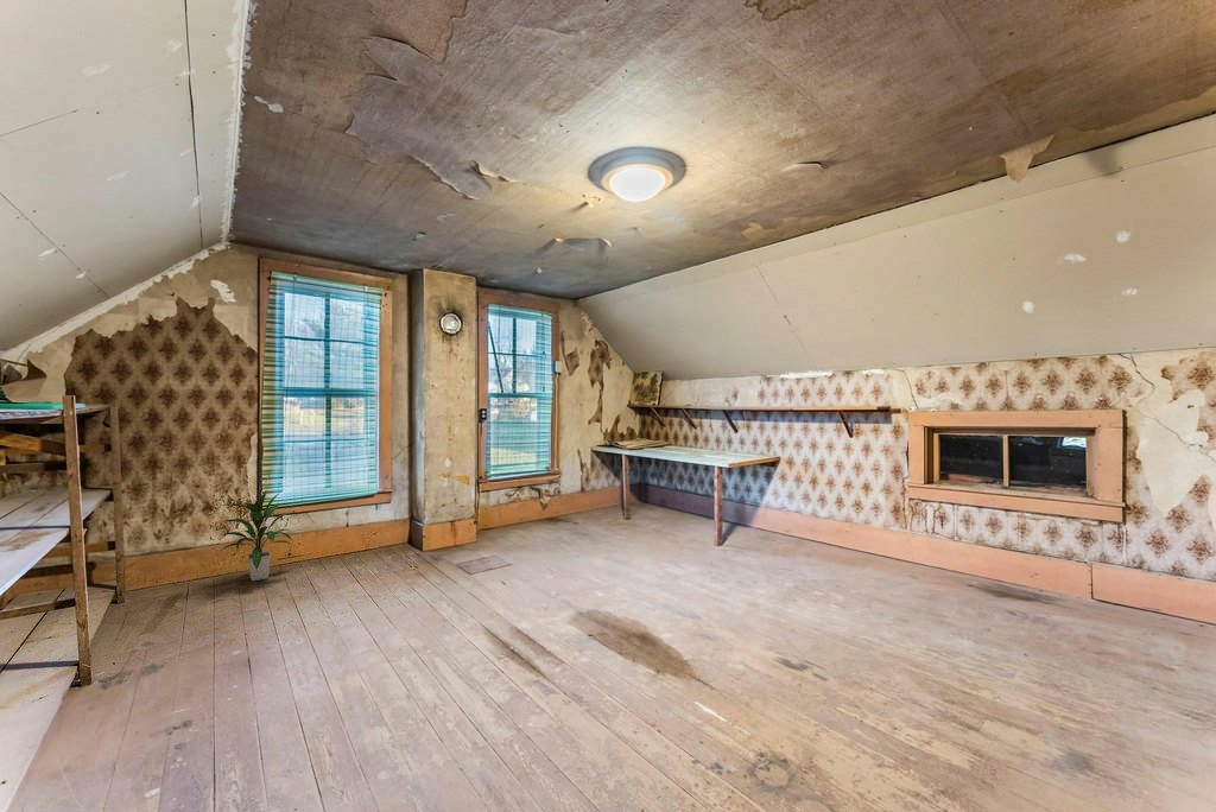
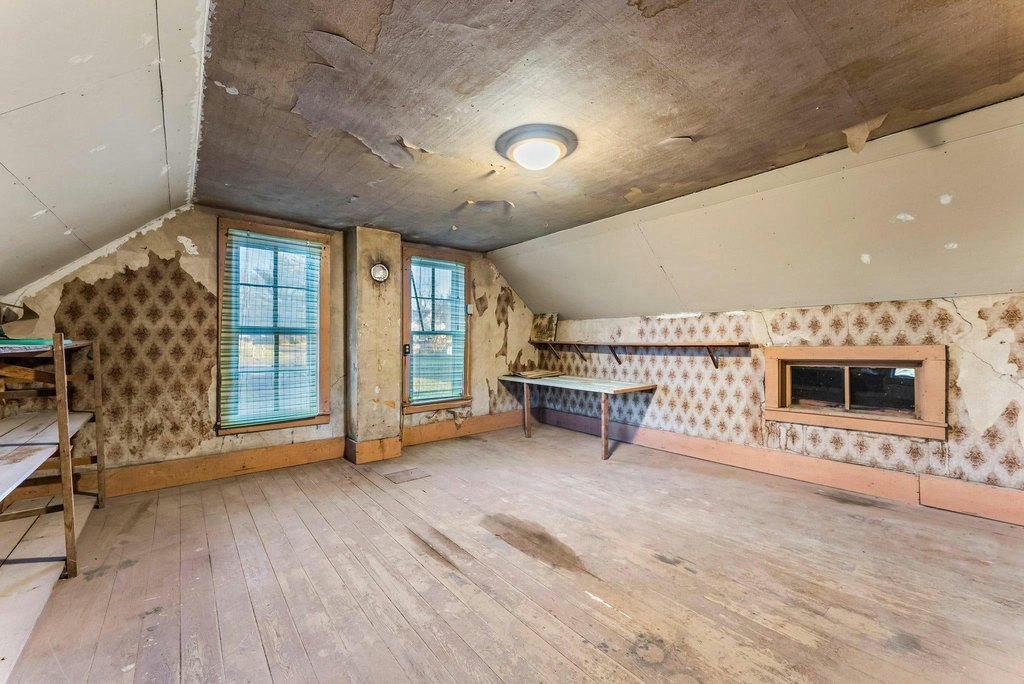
- indoor plant (256, 535)
